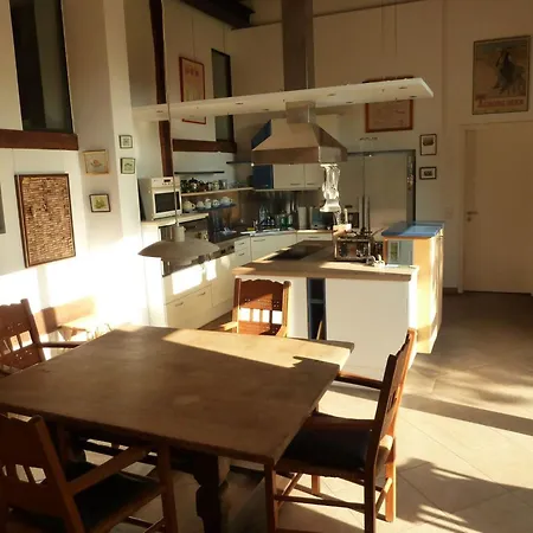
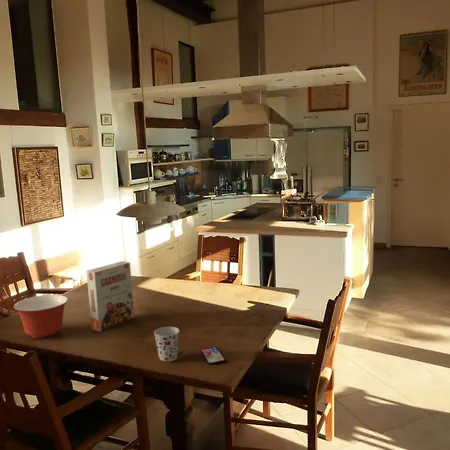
+ mixing bowl (42, 317)
+ cup (167, 344)
+ cereal box (111, 295)
+ smartphone (212, 355)
